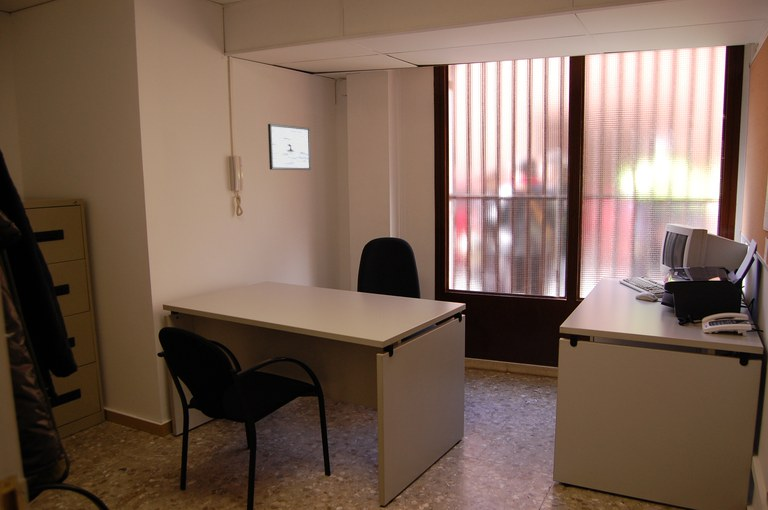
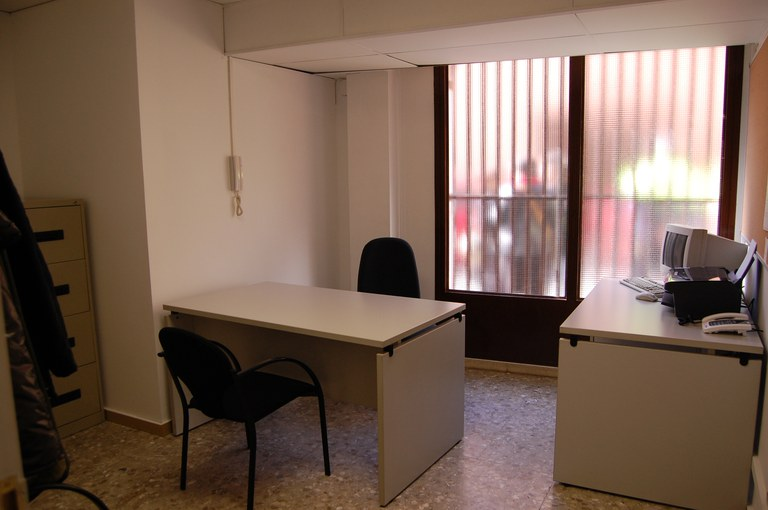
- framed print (290, 148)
